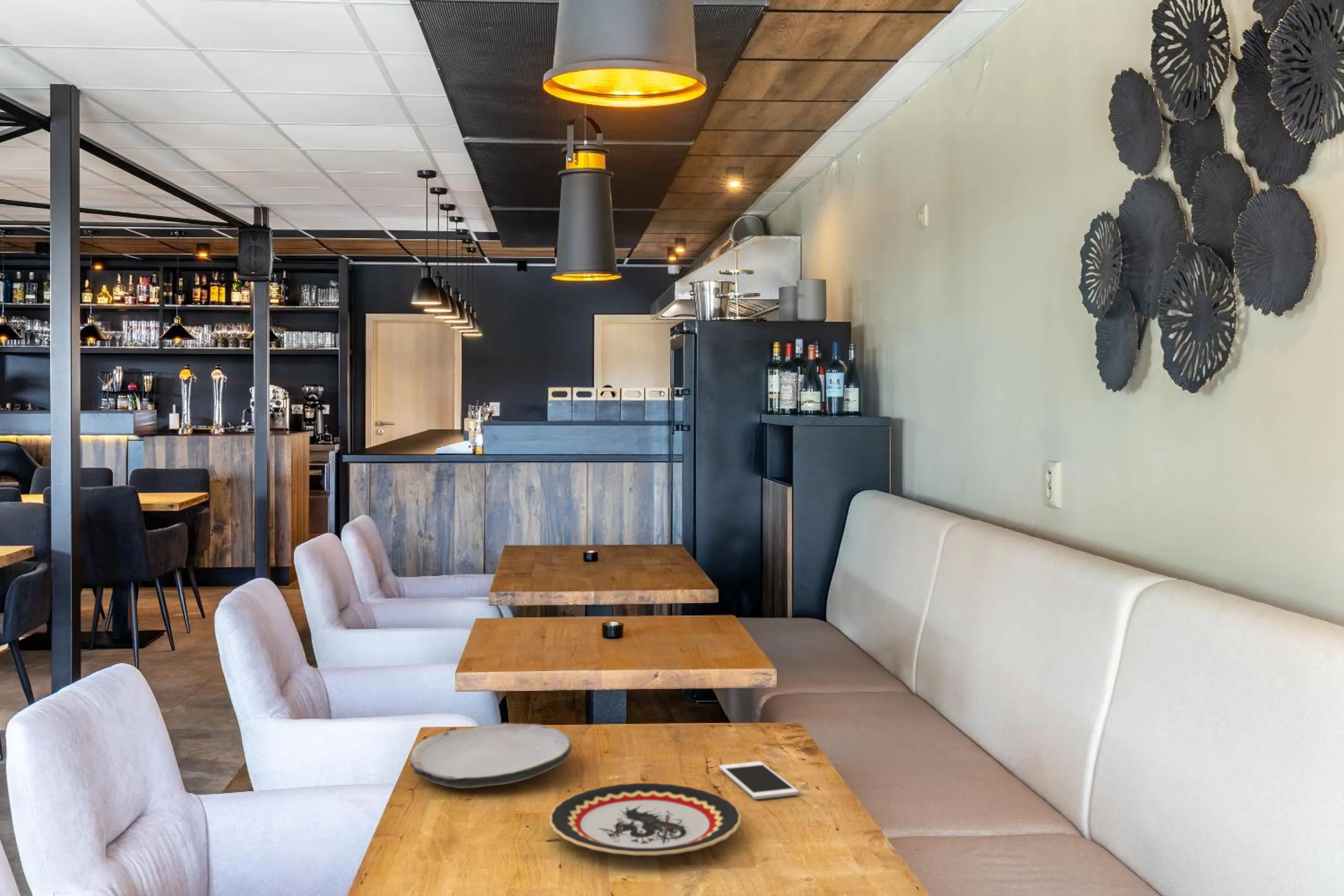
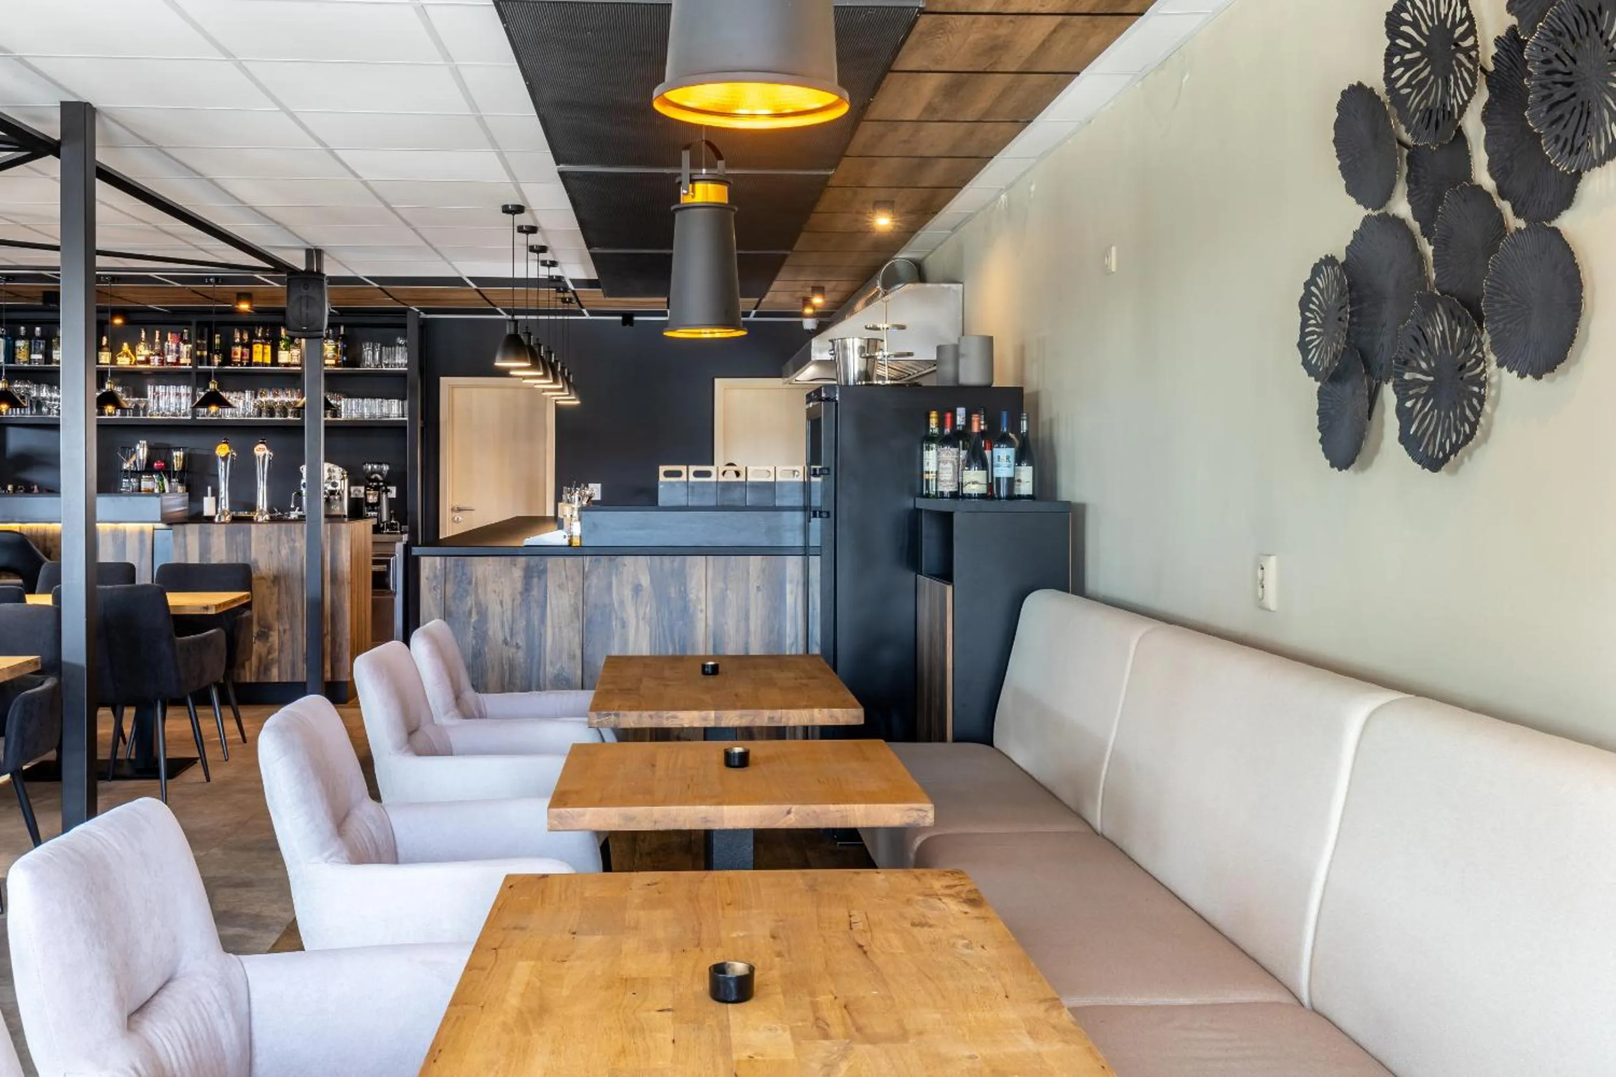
- plate (645, 822)
- plate (491, 755)
- cell phone (757, 779)
